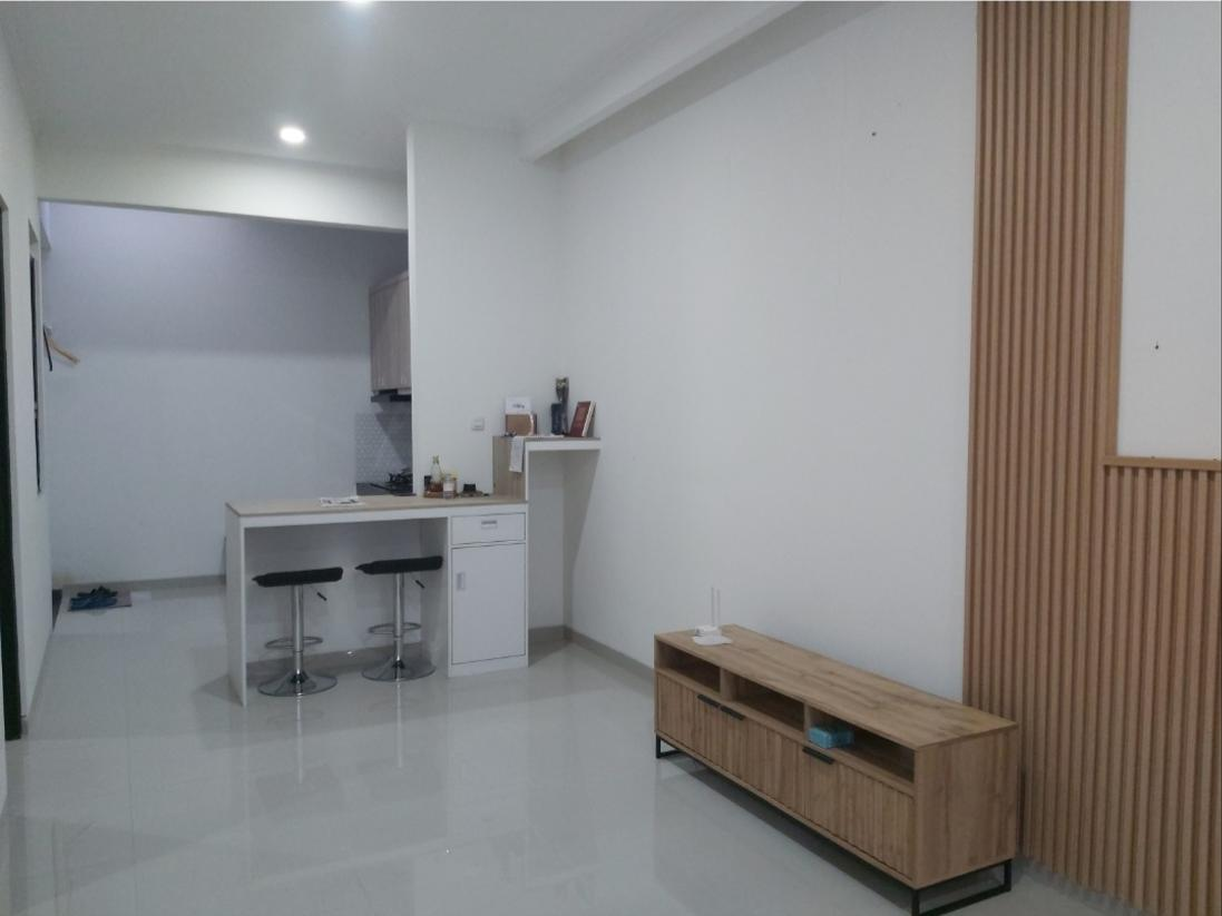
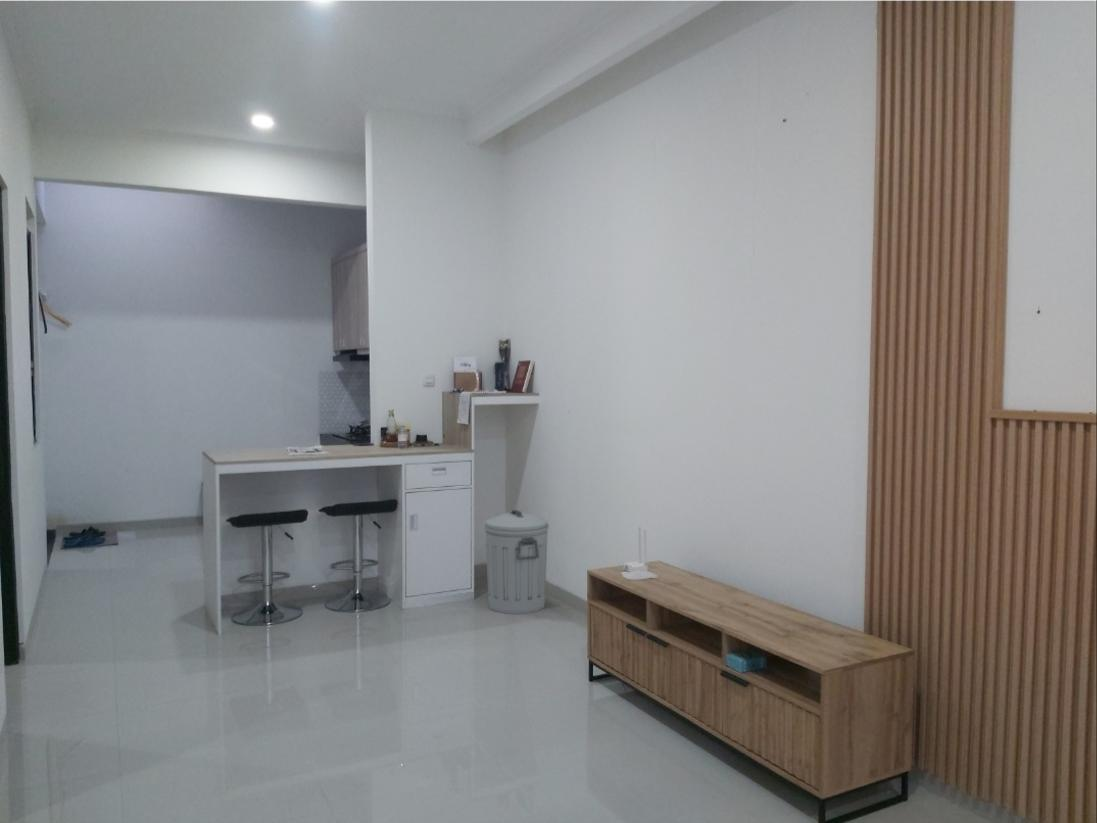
+ trash can (516, 558)
